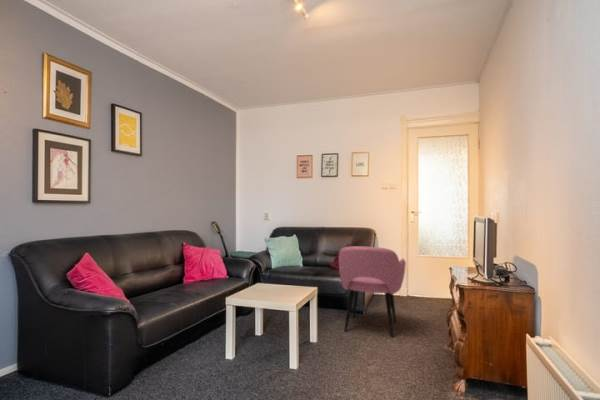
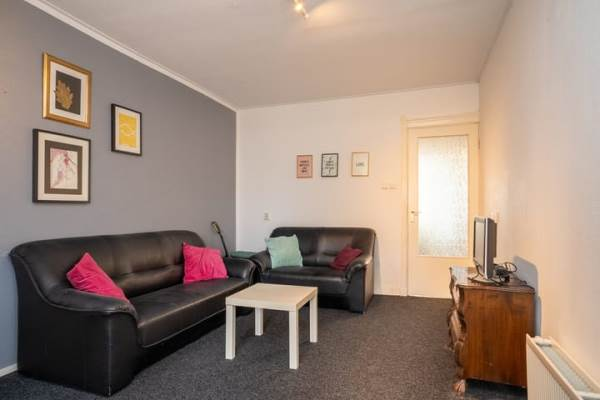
- armchair (370, 285)
